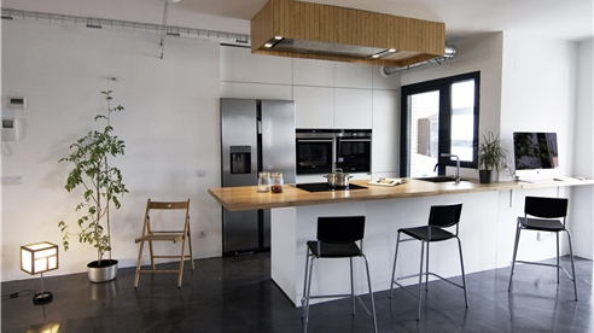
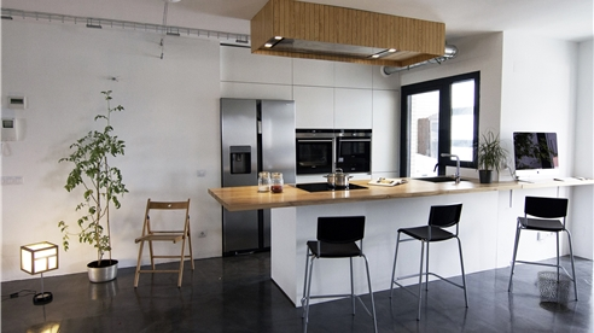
+ waste bin (553, 291)
